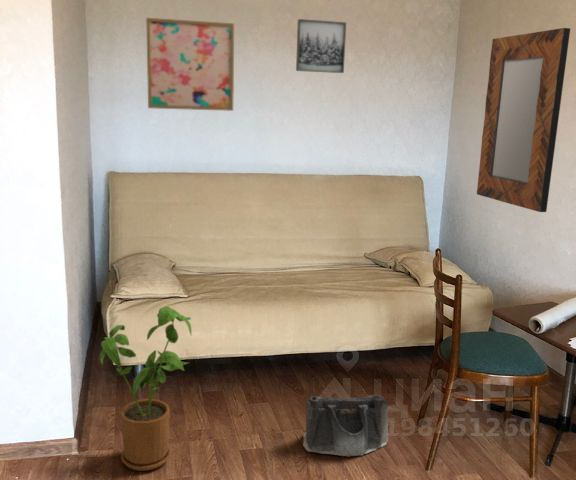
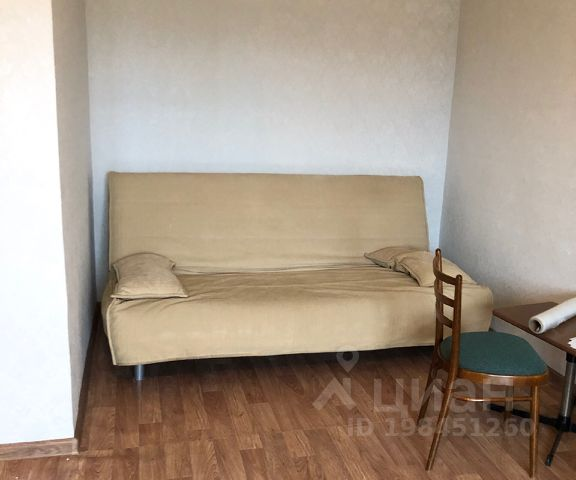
- home mirror (517, 120)
- house plant (150, 388)
- saddlebag (345, 419)
- wall art (191, 65)
- wall art (321, 46)
